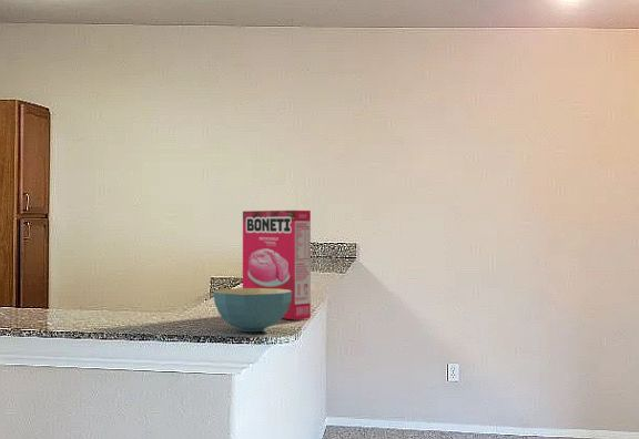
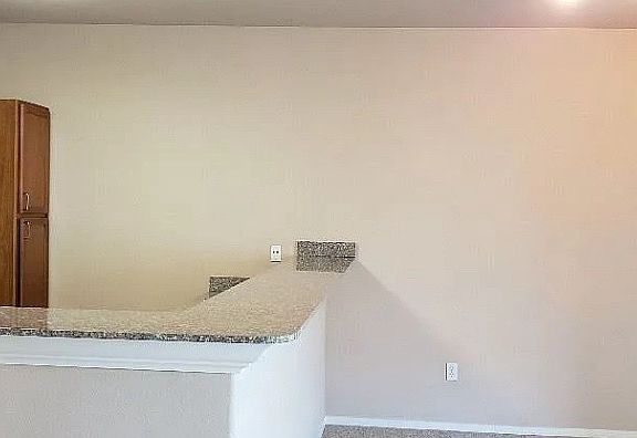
- cereal bowl (252, 310)
- cereal box (275, 263)
